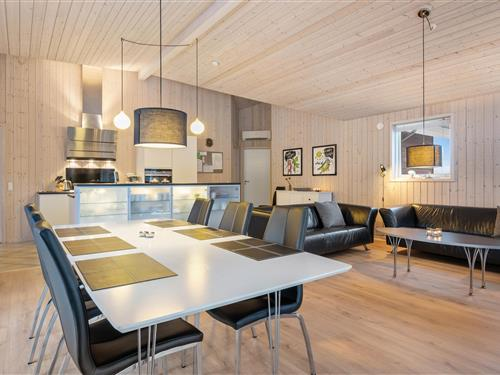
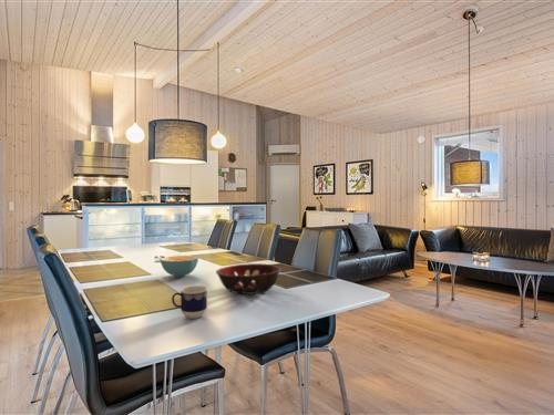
+ cereal bowl (179, 267)
+ decorative bowl (248, 279)
+ cup (189, 302)
